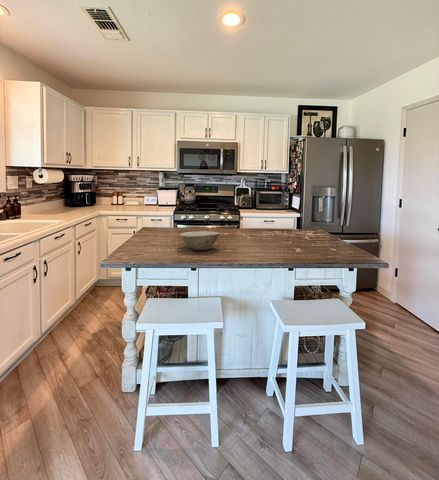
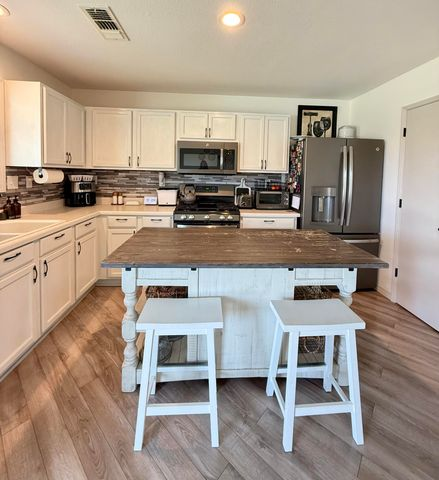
- bowl (199, 240)
